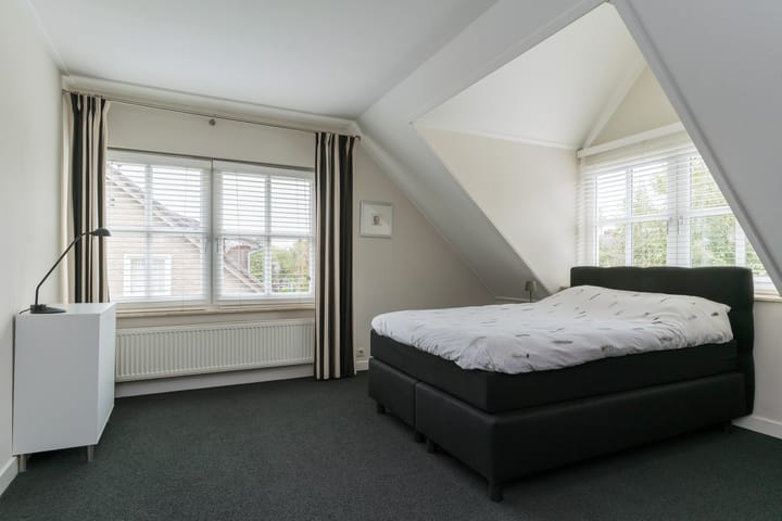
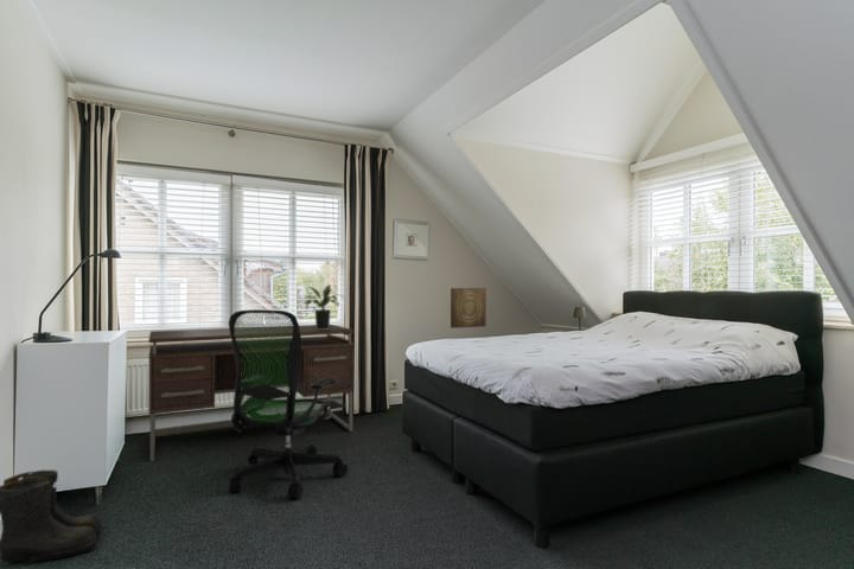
+ boots (52, 511)
+ potted plant (323, 306)
+ wall art (469, 307)
+ desk (255, 383)
+ office chair (289, 391)
